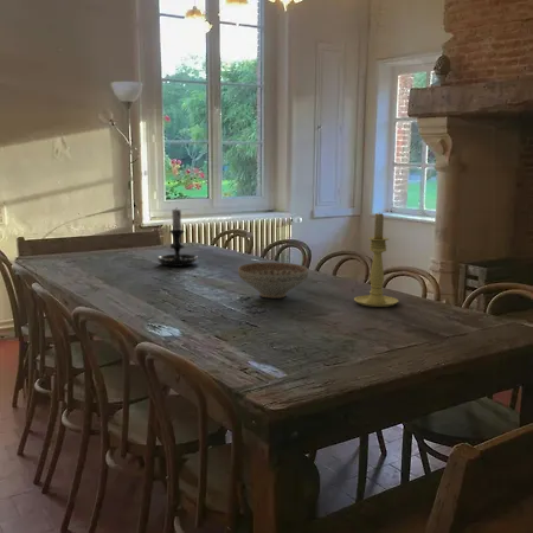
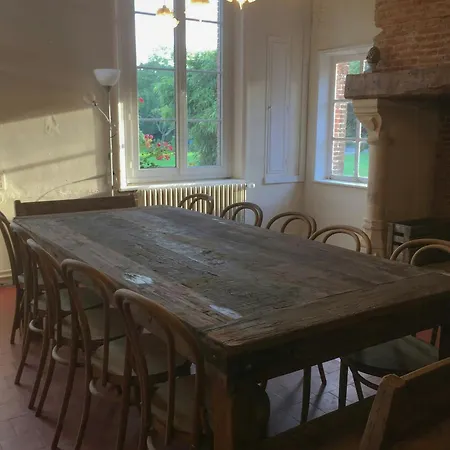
- decorative bowl (272, 281)
- candle holder (377, 257)
- candle holder (178, 235)
